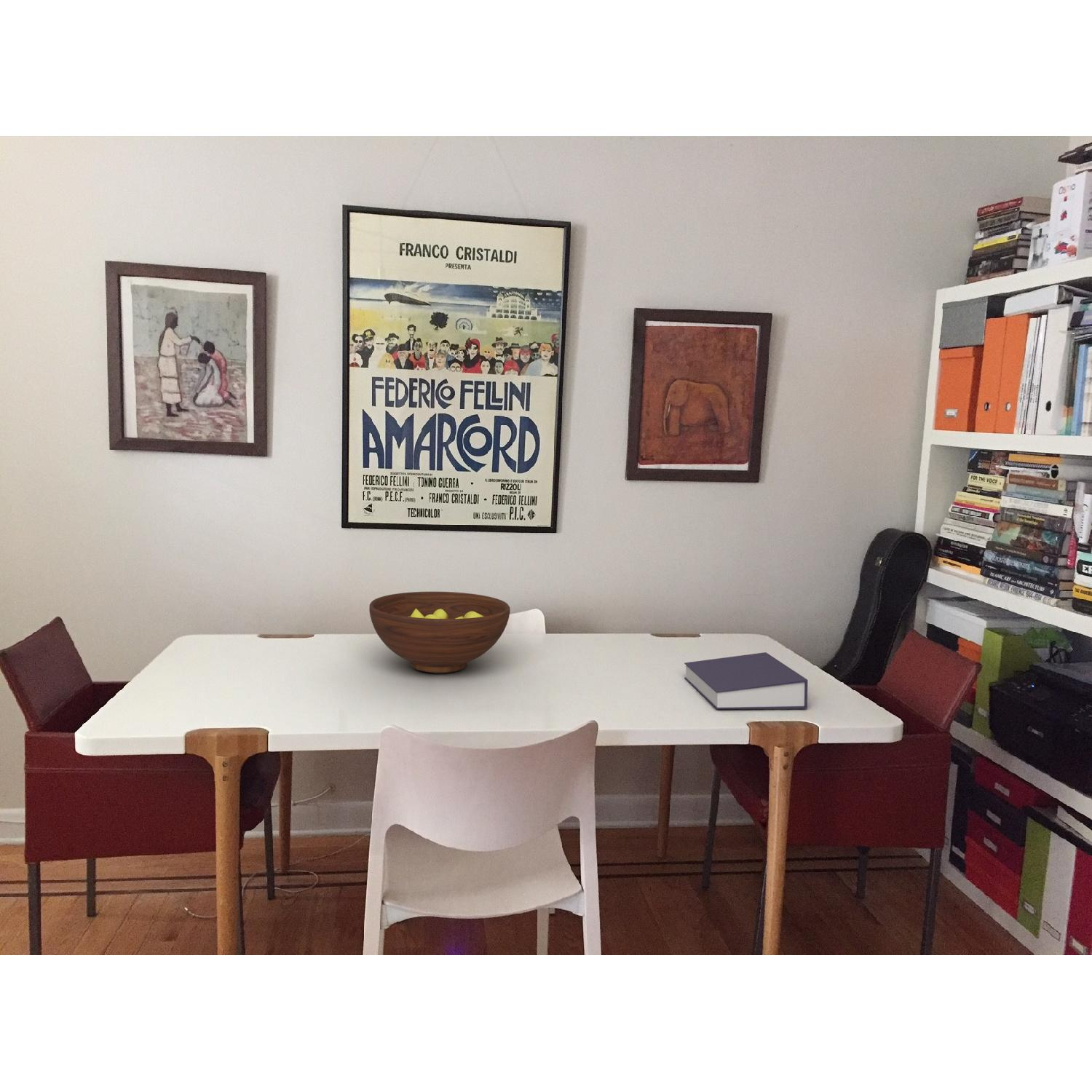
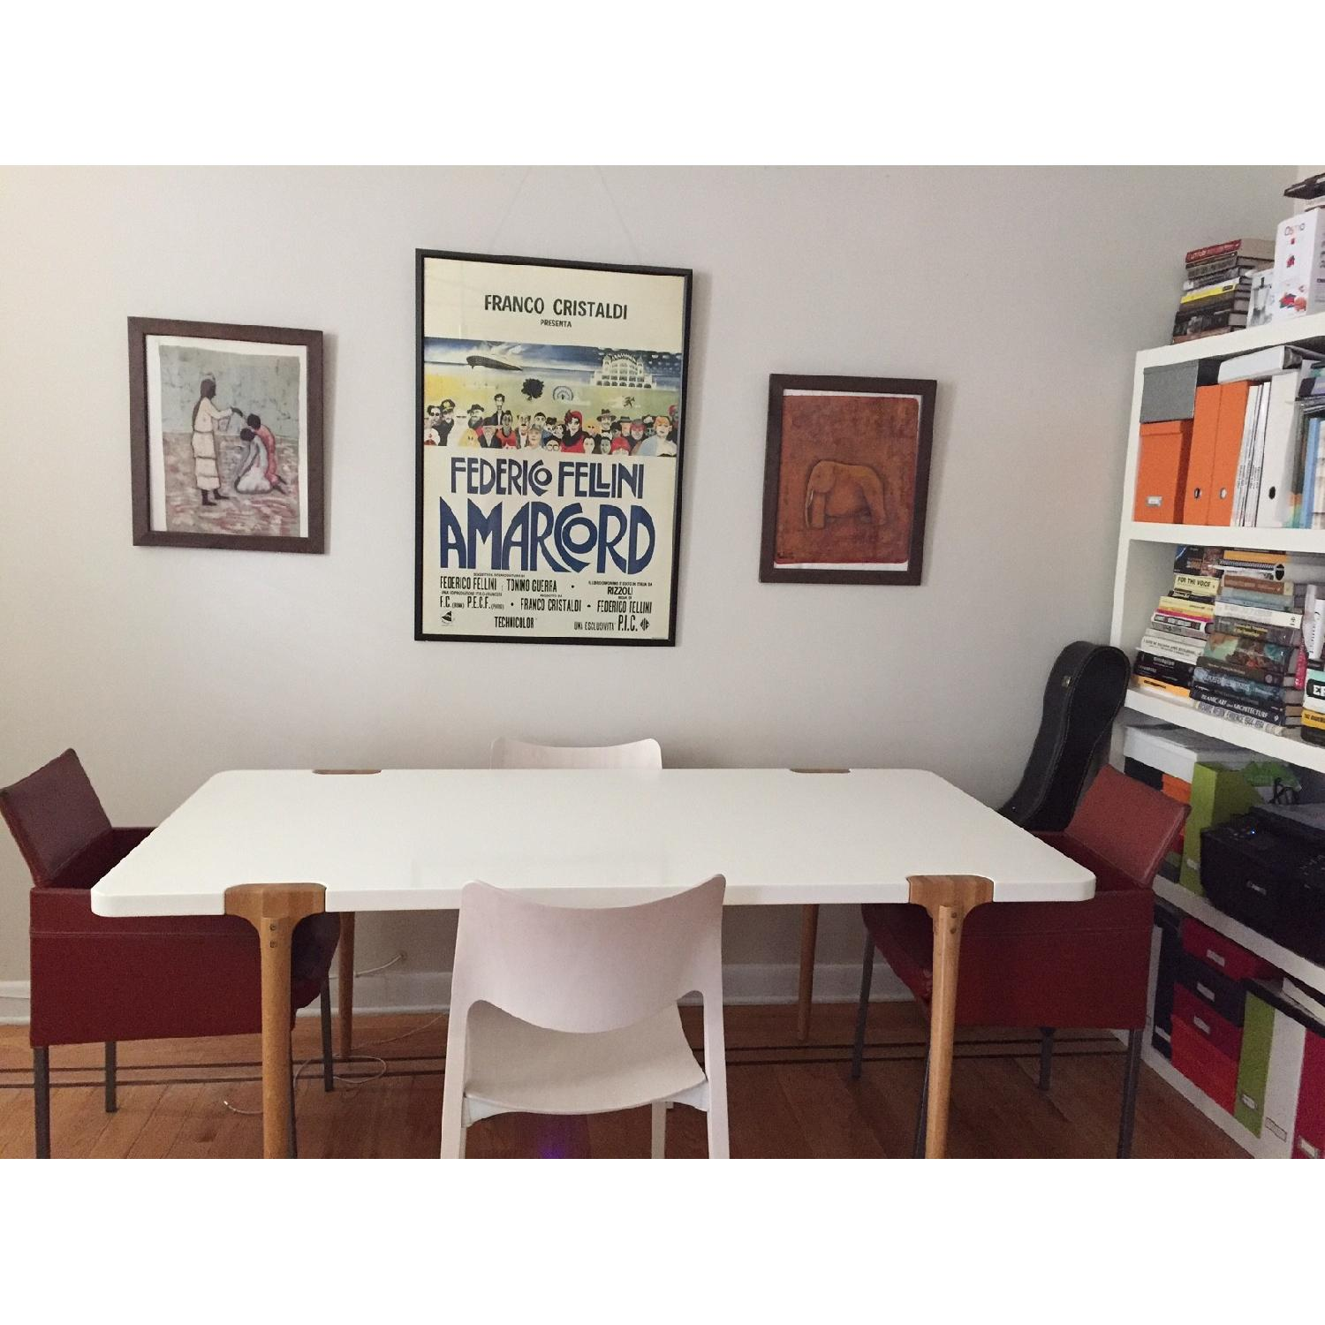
- book (743, 678)
- fruit bowl (439, 636)
